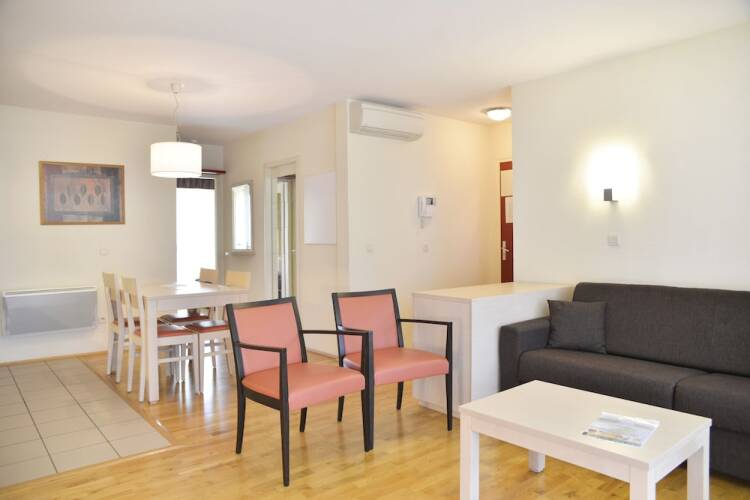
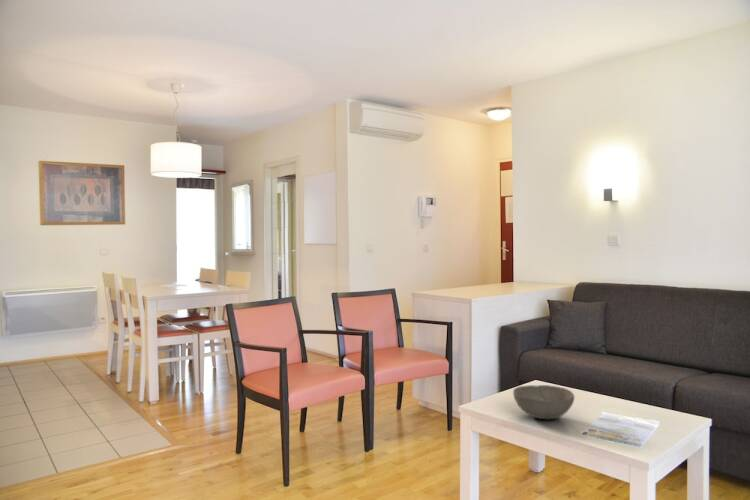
+ bowl (543, 404)
